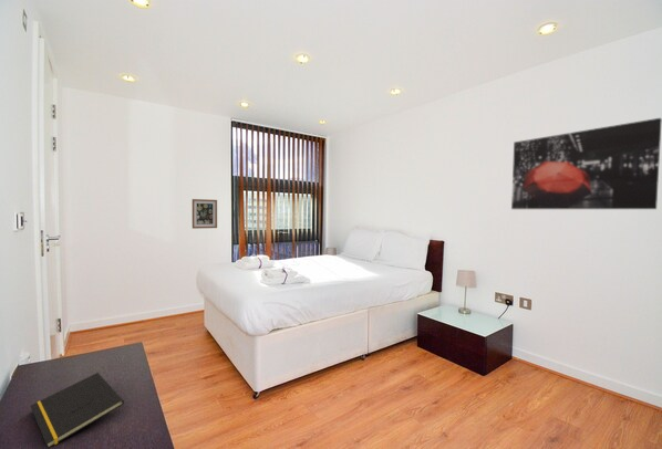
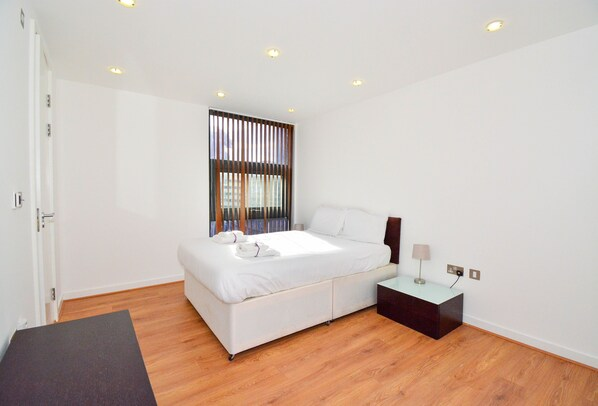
- wall art (575, 170)
- notepad (76, 405)
- wall art (205, 213)
